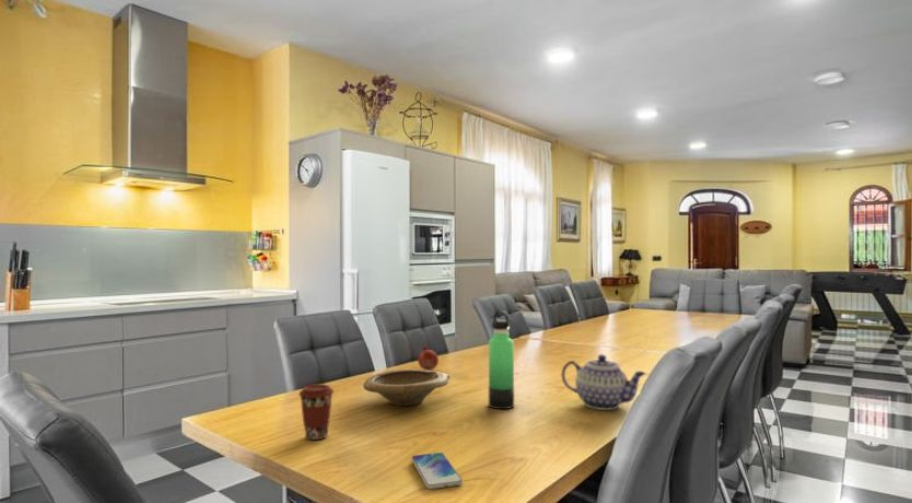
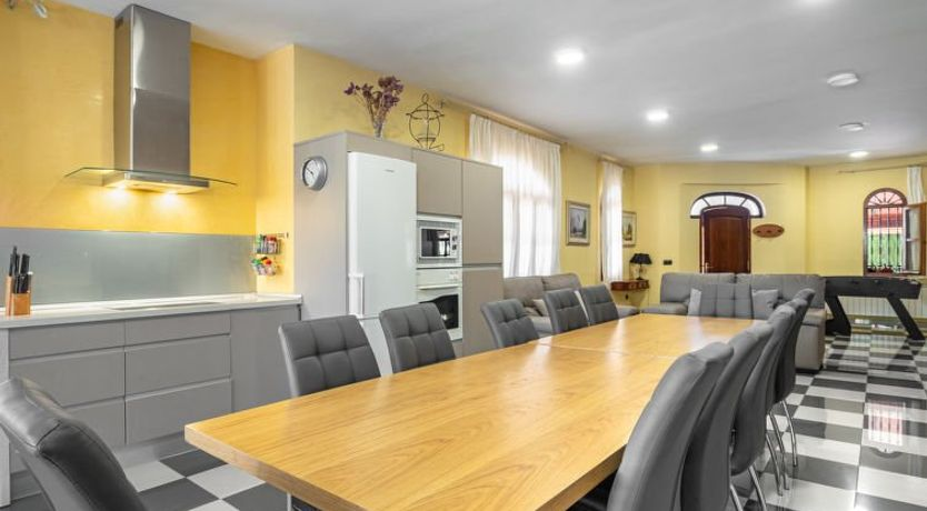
- fruit (428, 358)
- coffee cup (316, 411)
- teapot (601, 379)
- smartphone (435, 469)
- thermos bottle (501, 358)
- bowl (406, 388)
